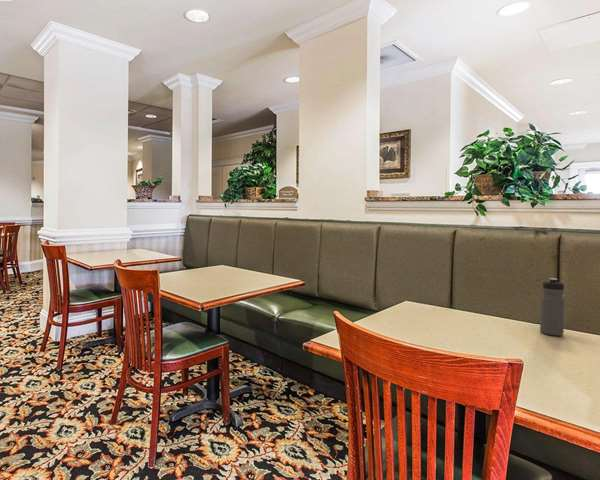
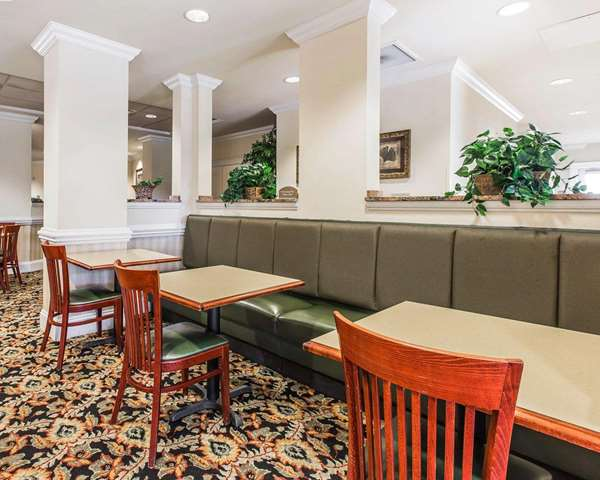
- water bottle (552, 305)
